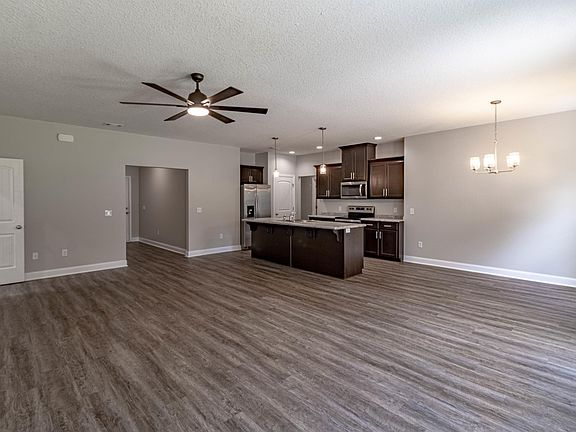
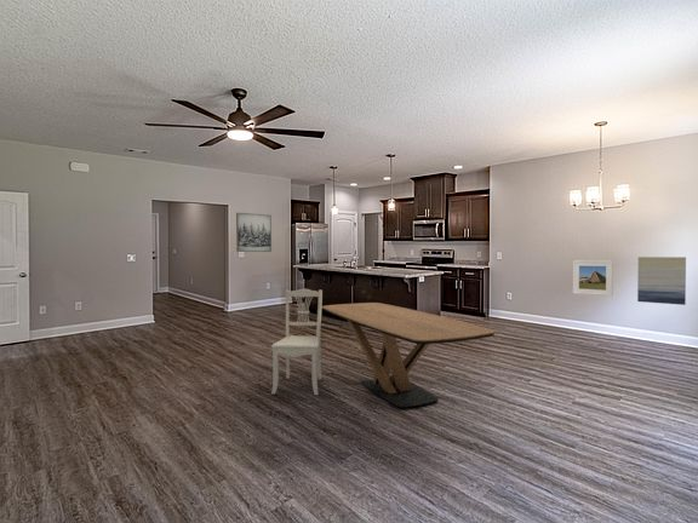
+ dining table (391, 351)
+ dining chair (299, 338)
+ wall art (660, 280)
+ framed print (591, 277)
+ wall art (254, 232)
